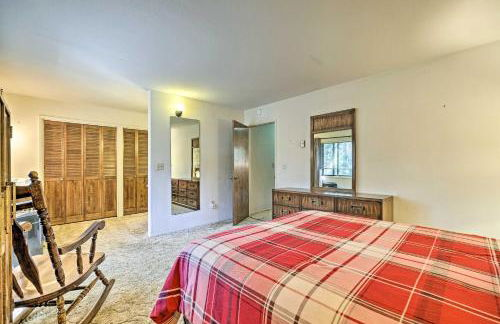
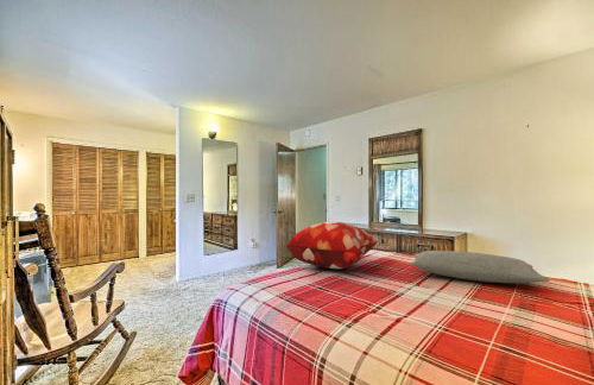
+ decorative pillow (334, 244)
+ pillow (469, 265)
